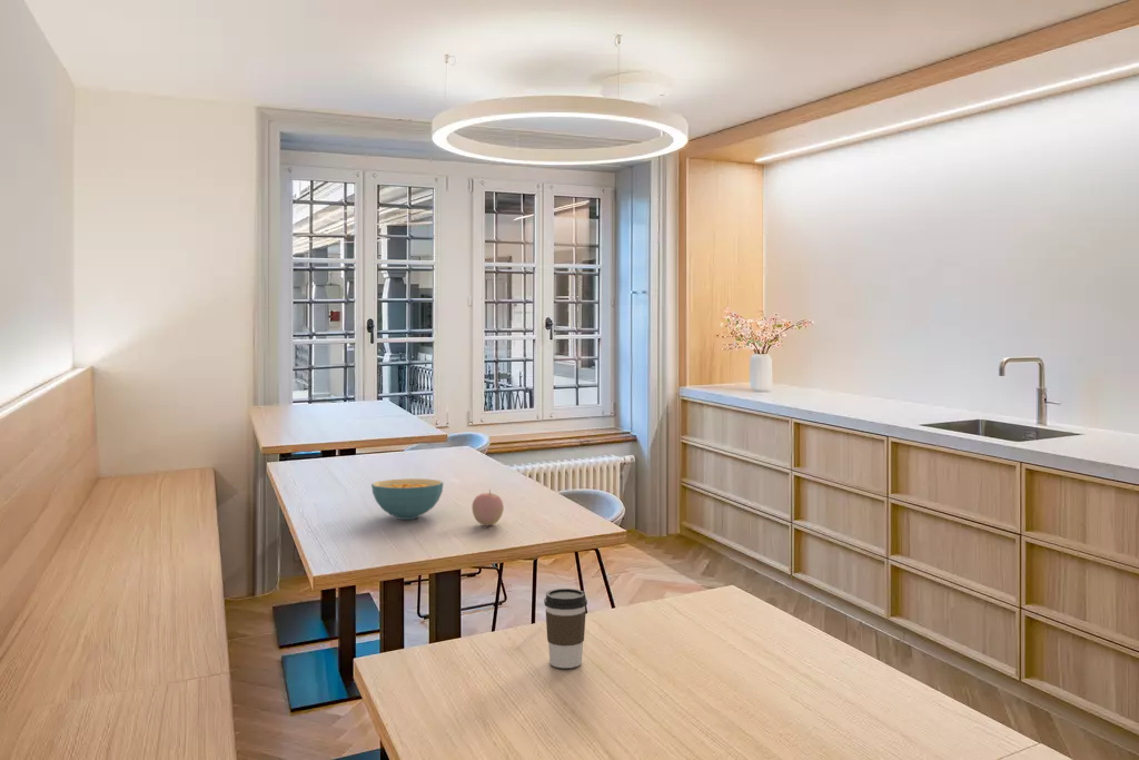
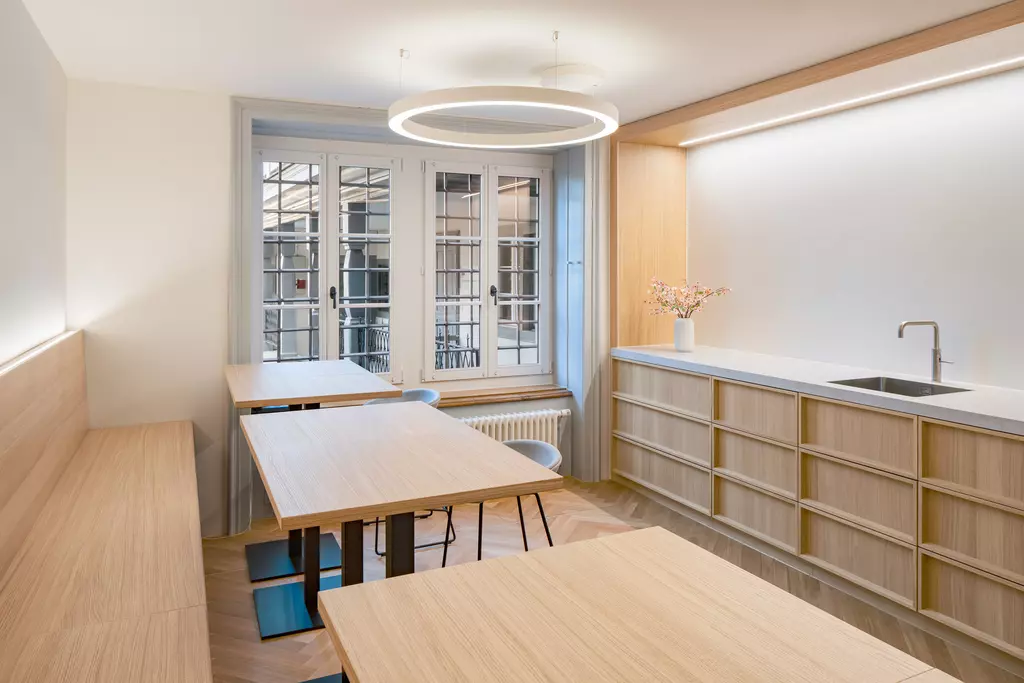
- apple (487, 506)
- cereal bowl (407, 500)
- coffee cup (565, 628)
